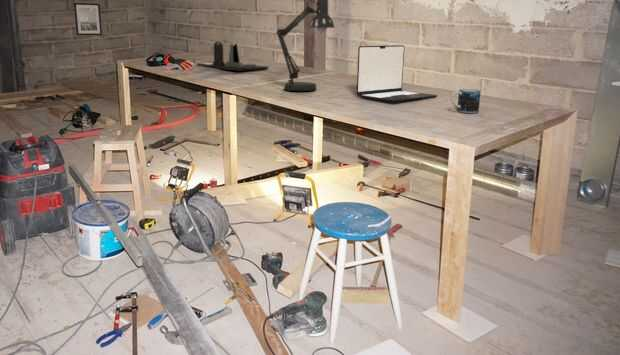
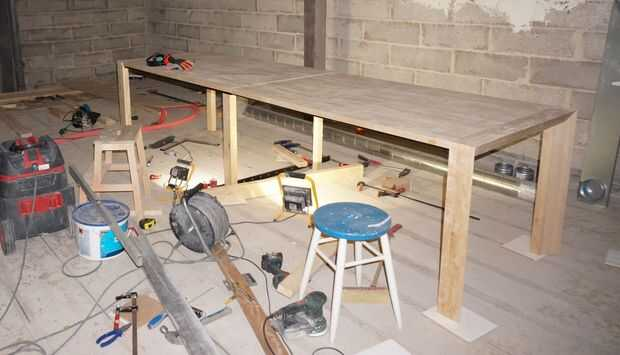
- desk lamp (310, 26)
- laptop (398, 72)
- wall art (88, 19)
- desk organizer (230, 54)
- mug (464, 100)
